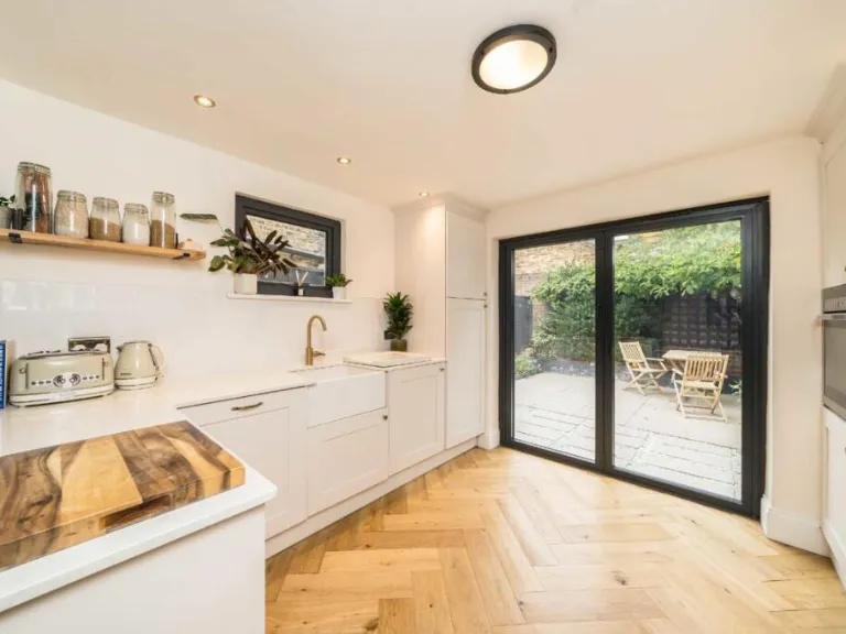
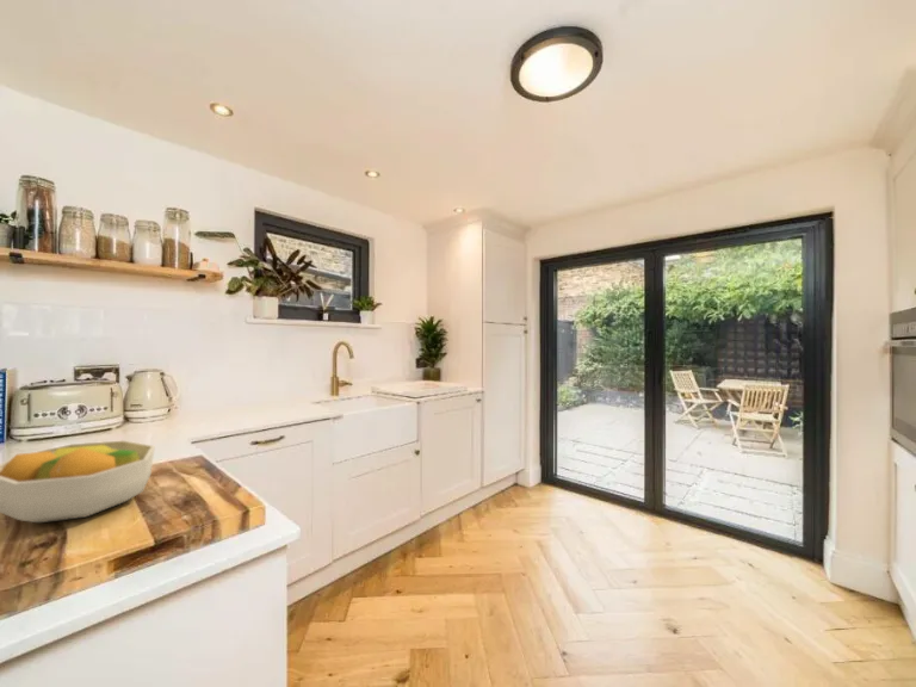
+ fruit bowl (79, 469)
